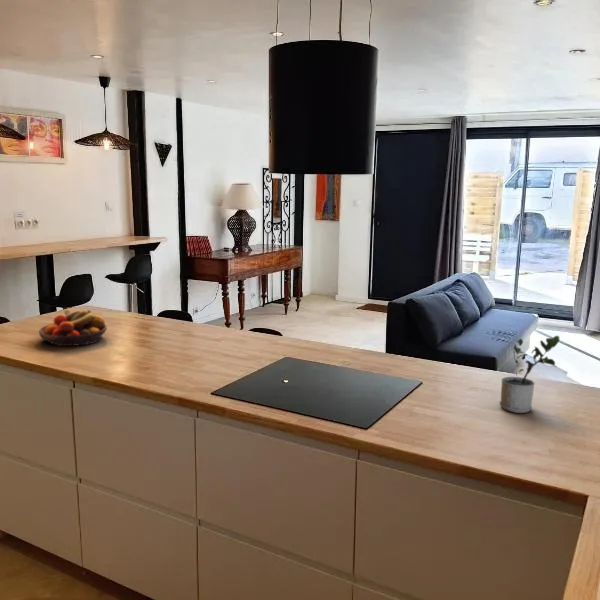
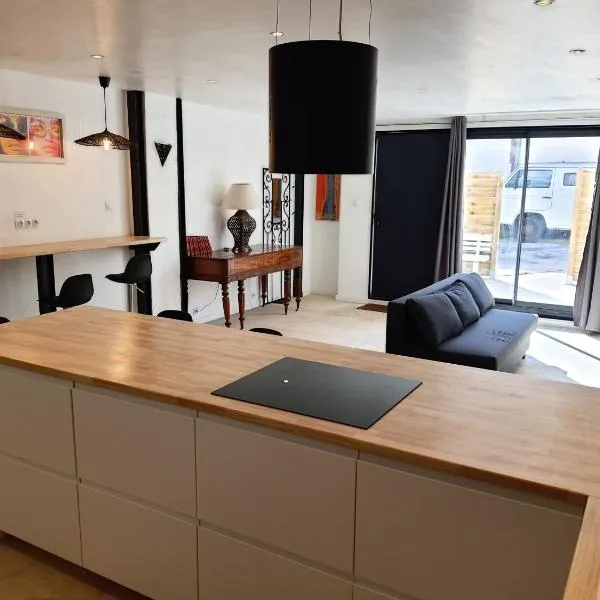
- fruit bowl (72, 325)
- potted plant (527, 373)
